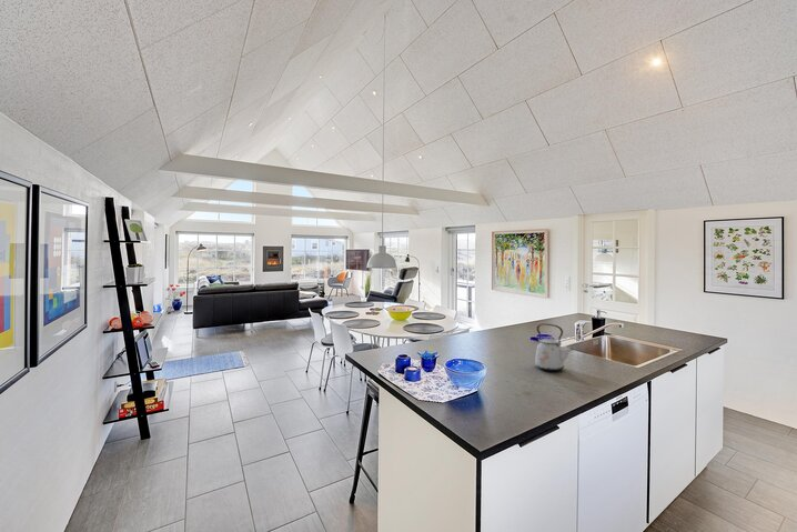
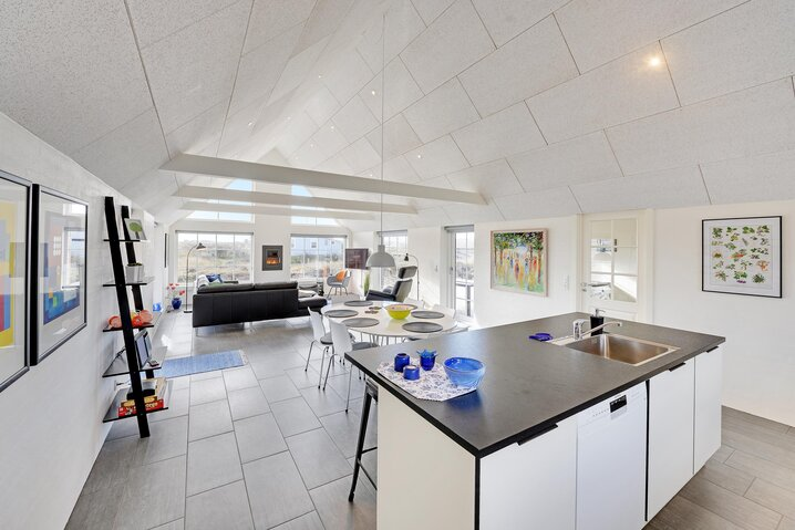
- kettle (554, 347)
